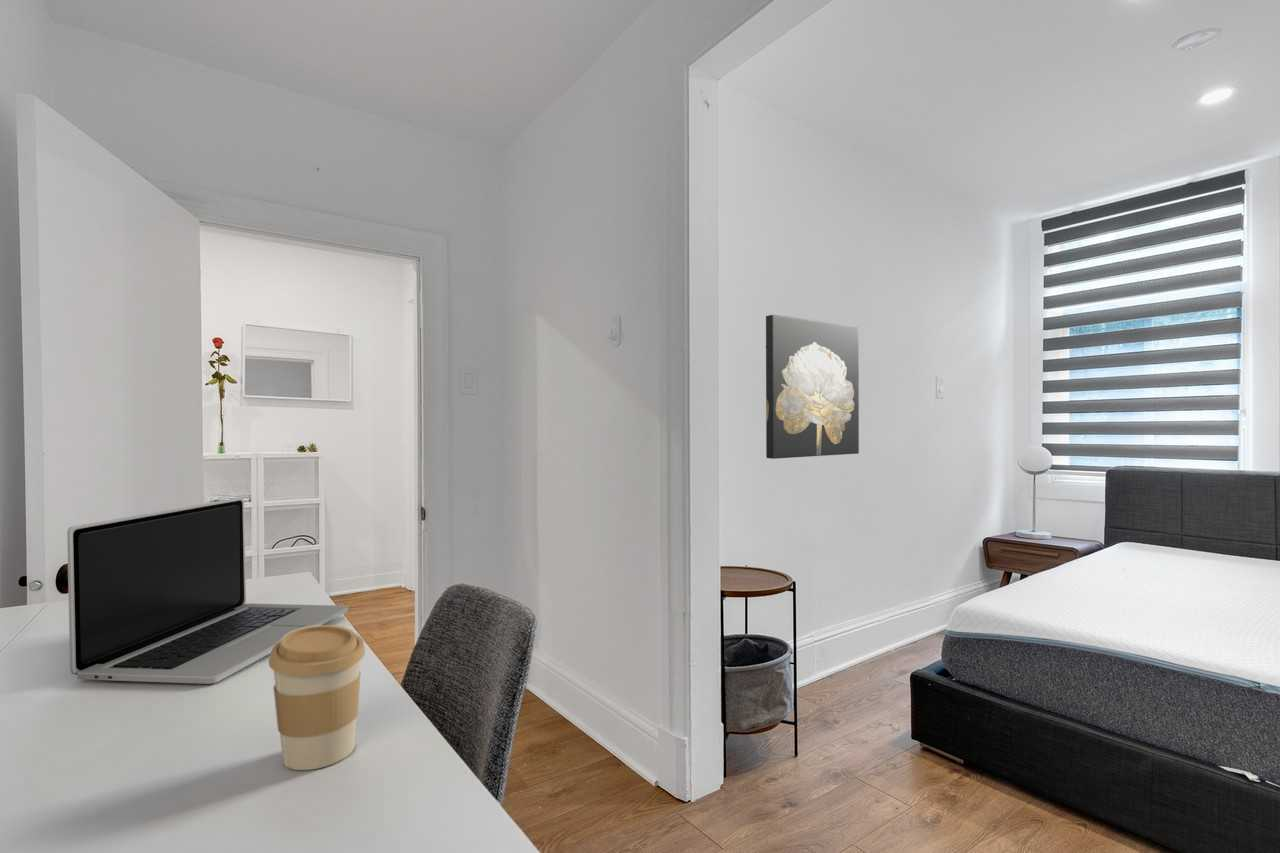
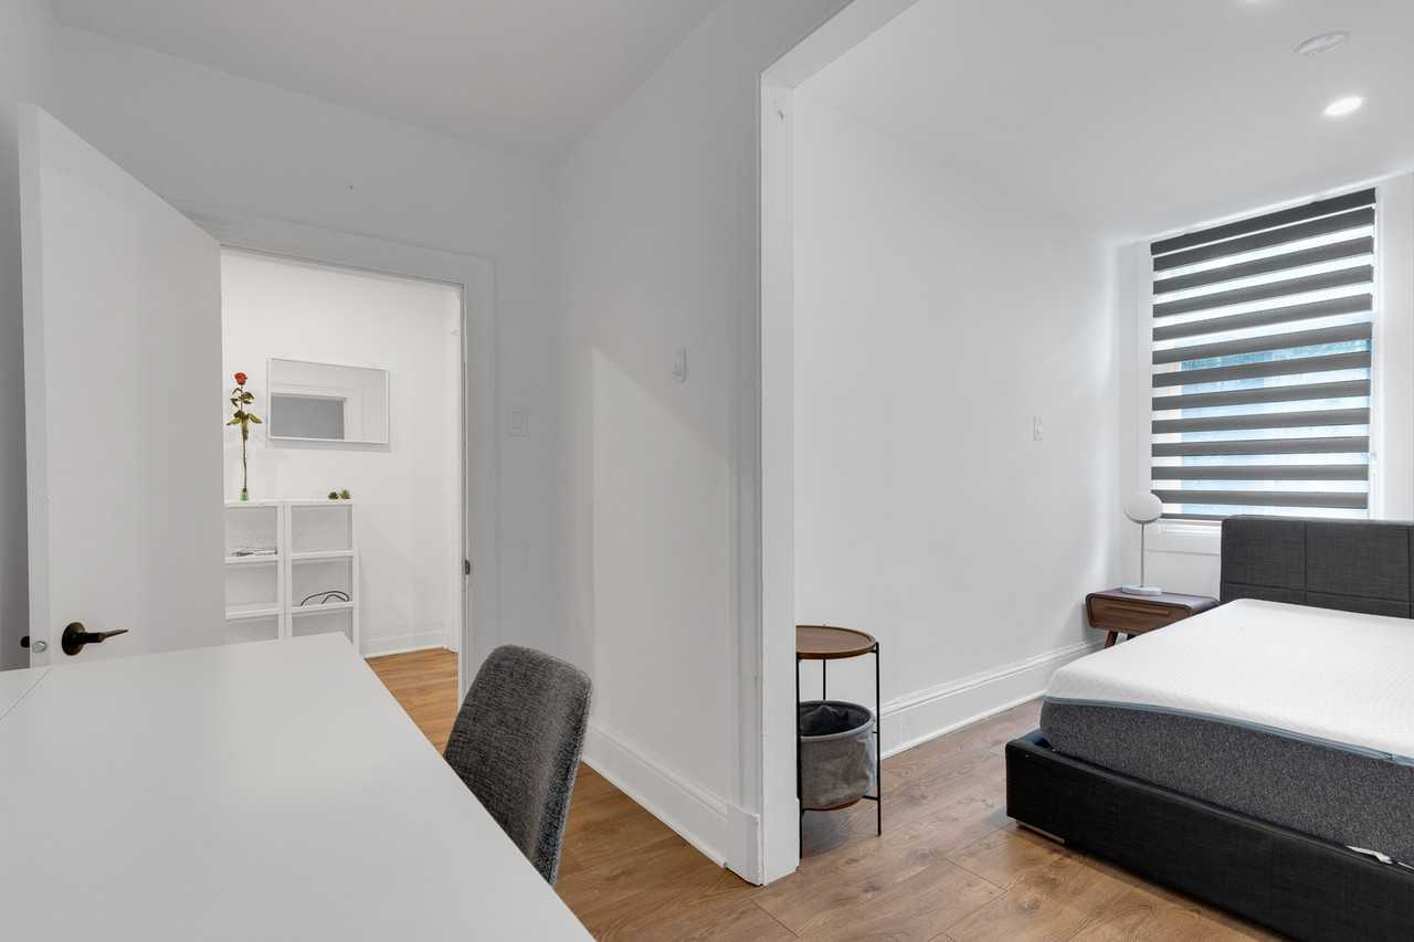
- coffee cup (318, 693)
- wall art (814, 388)
- laptop (229, 576)
